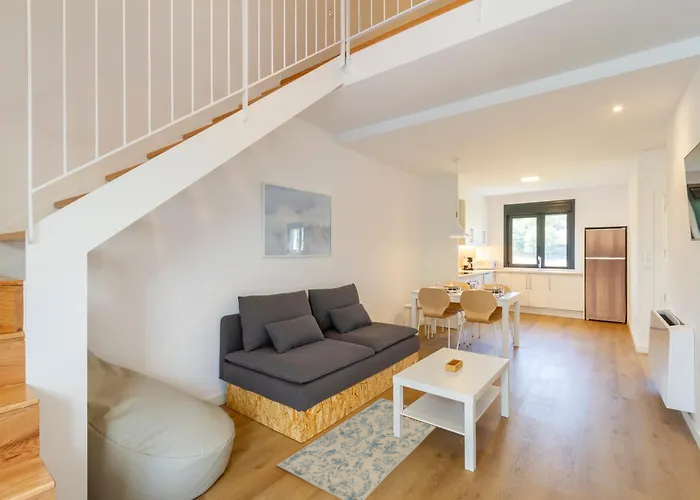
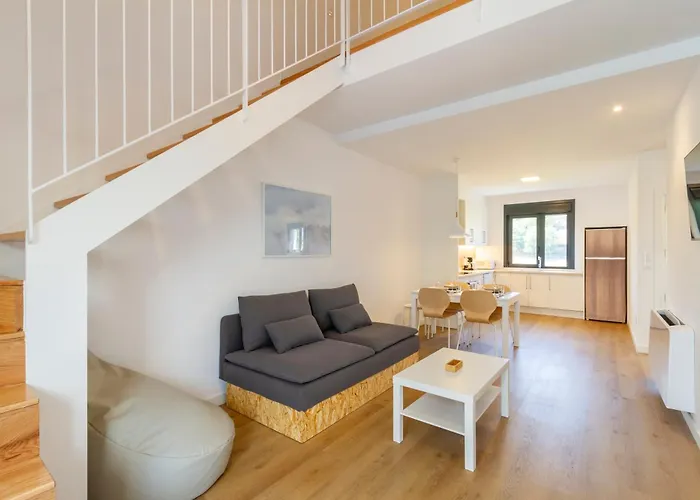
- rug (372, 437)
